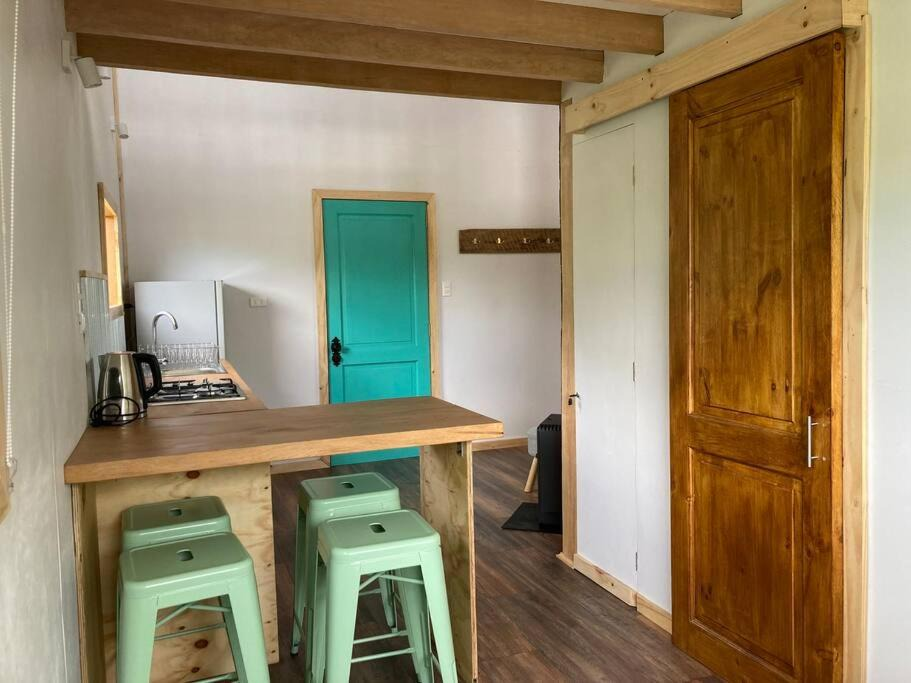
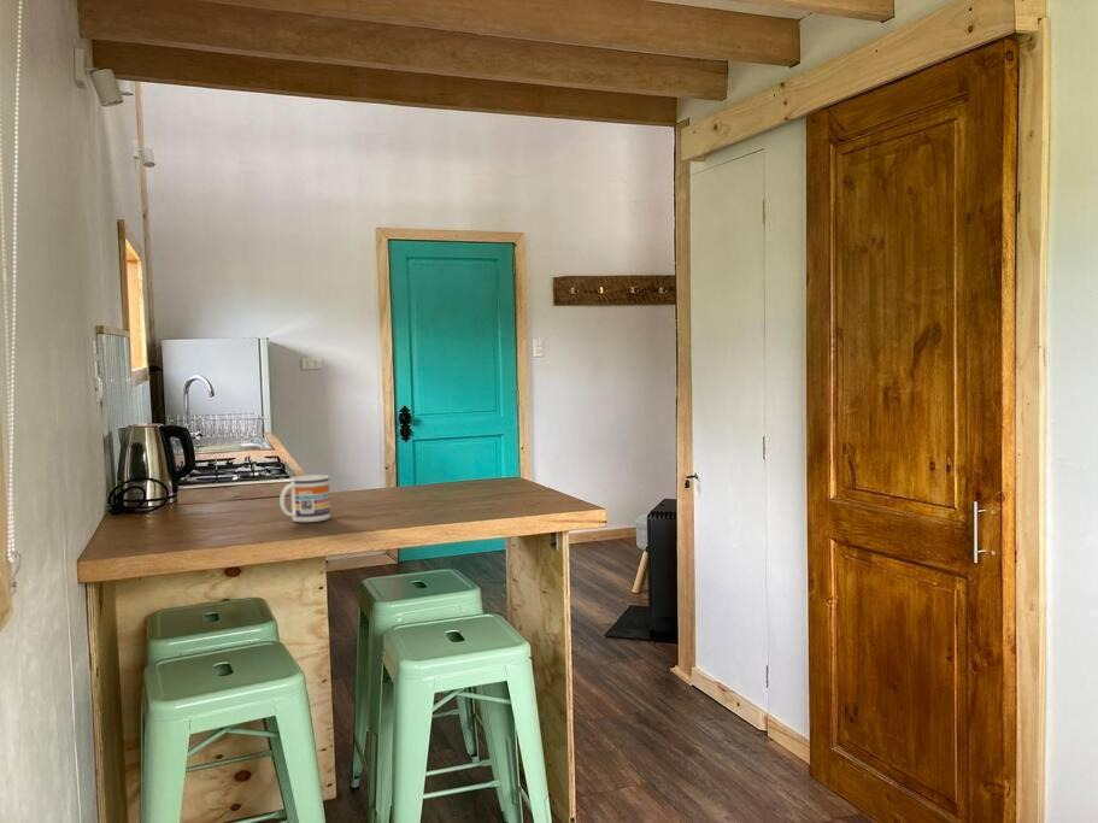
+ mug (305, 498)
